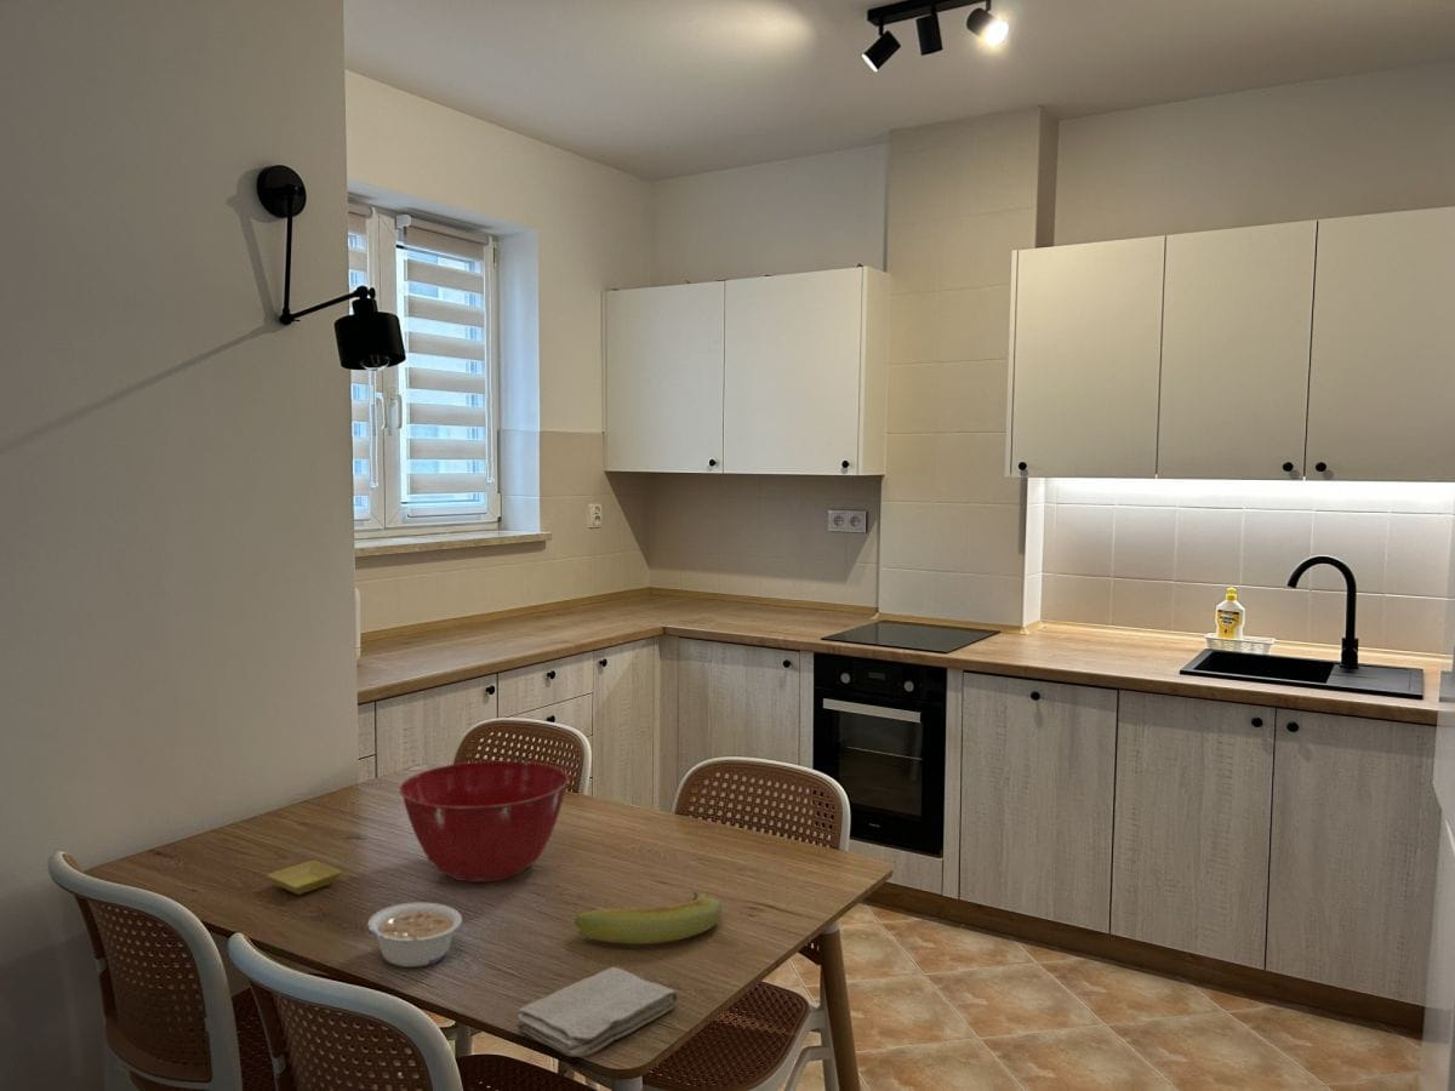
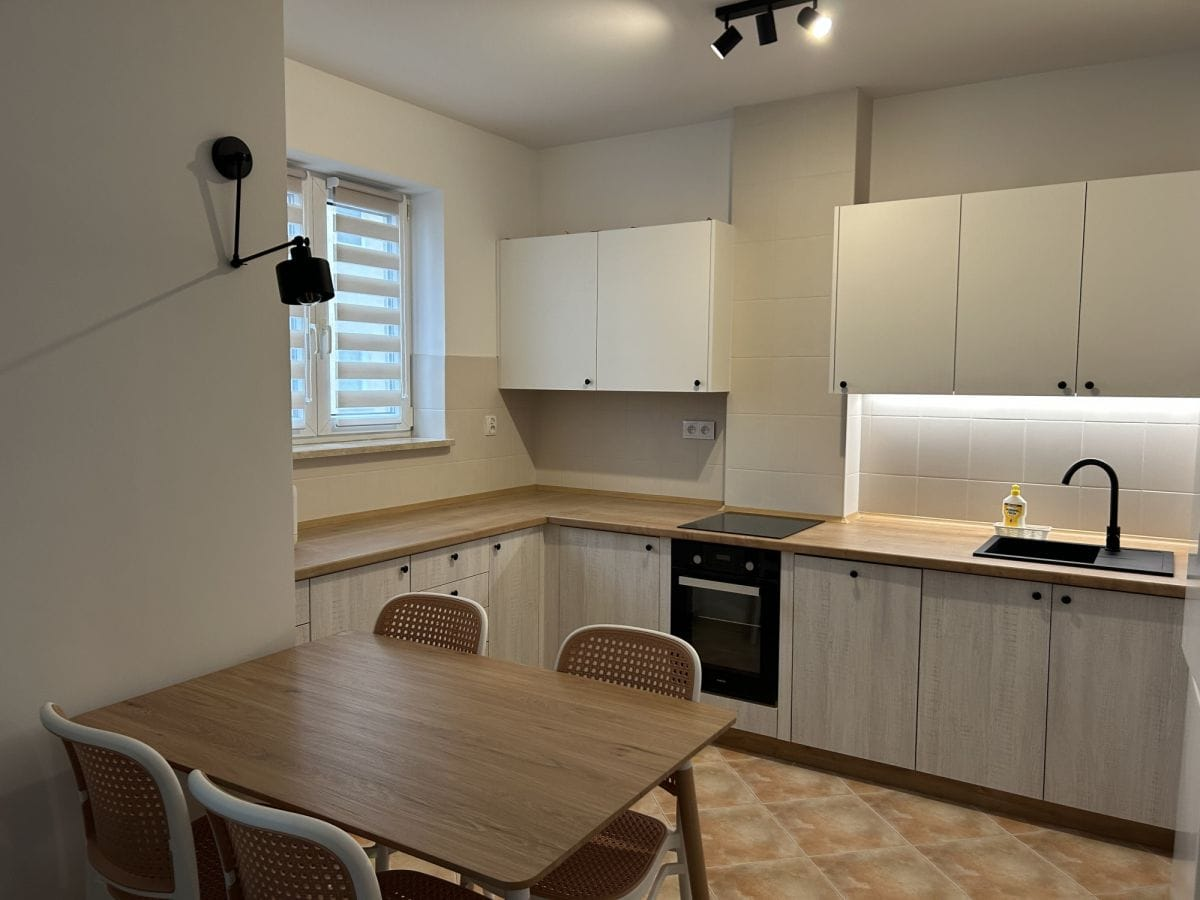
- washcloth (597, 1006)
- banana (661, 907)
- legume (417, 935)
- saucer (304, 879)
- mixing bowl (485, 823)
